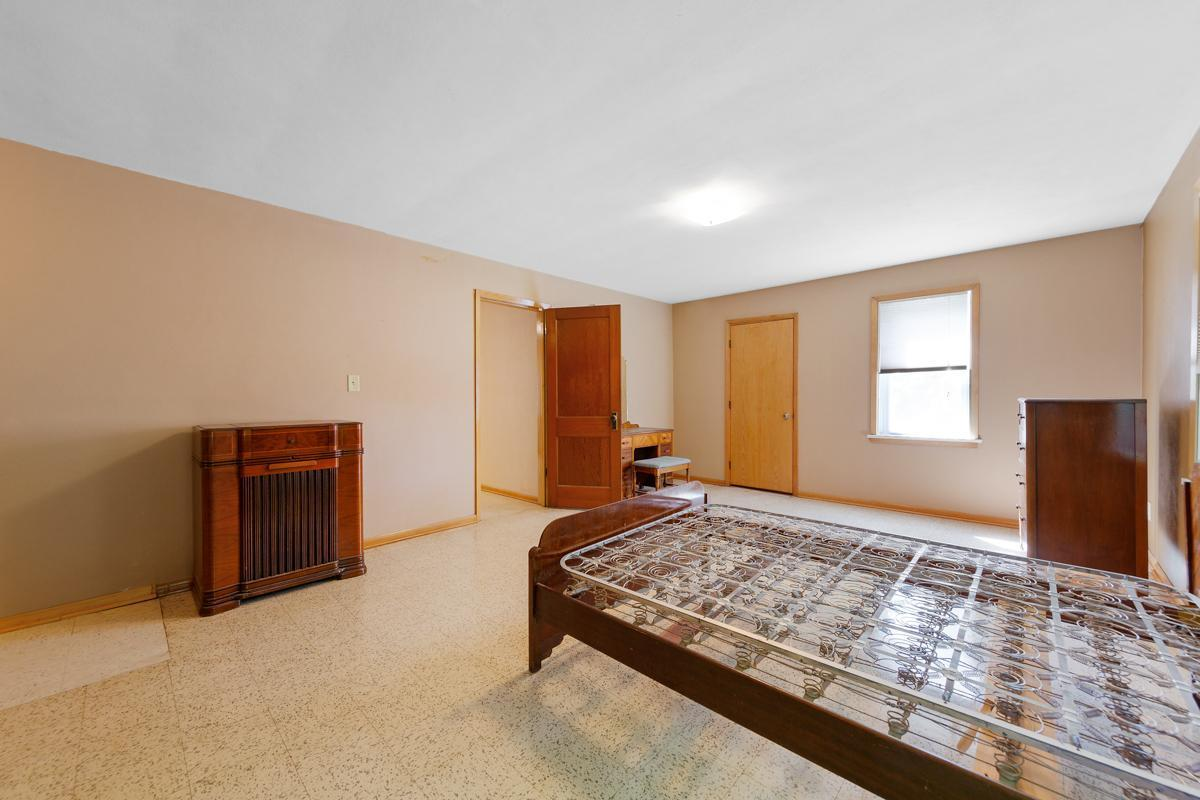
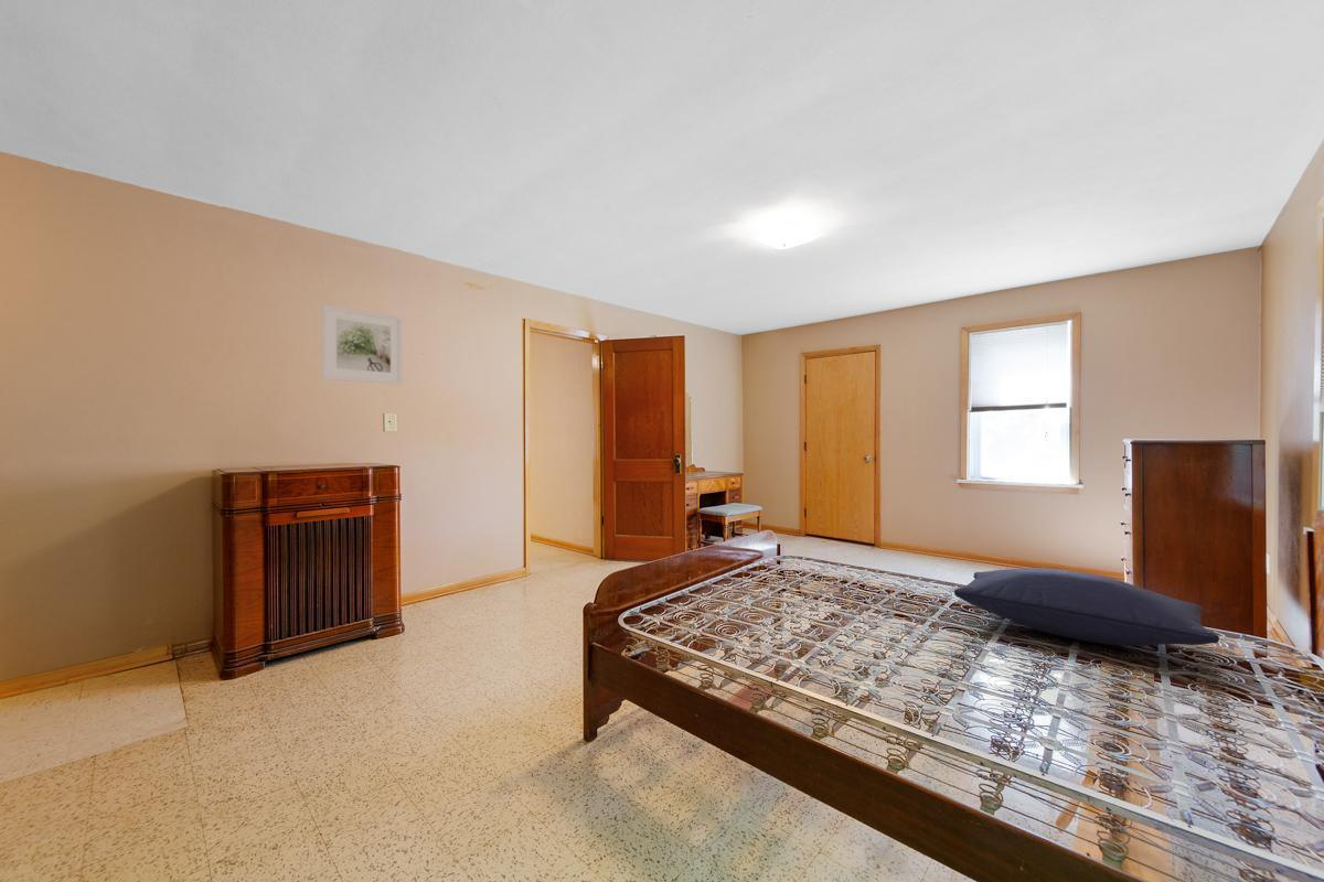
+ pillow (1071, 603)
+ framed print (364, 346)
